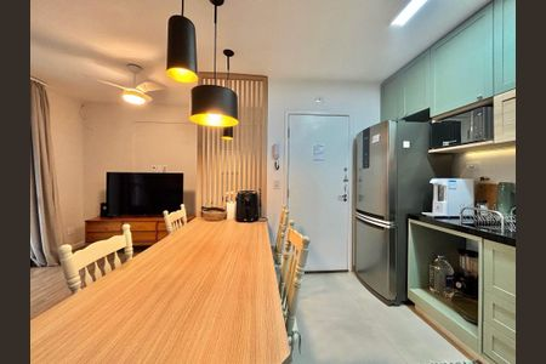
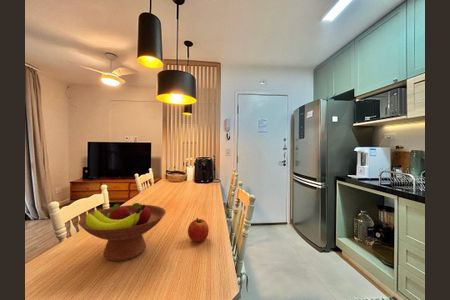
+ apple (198, 229)
+ fruit bowl (125, 226)
